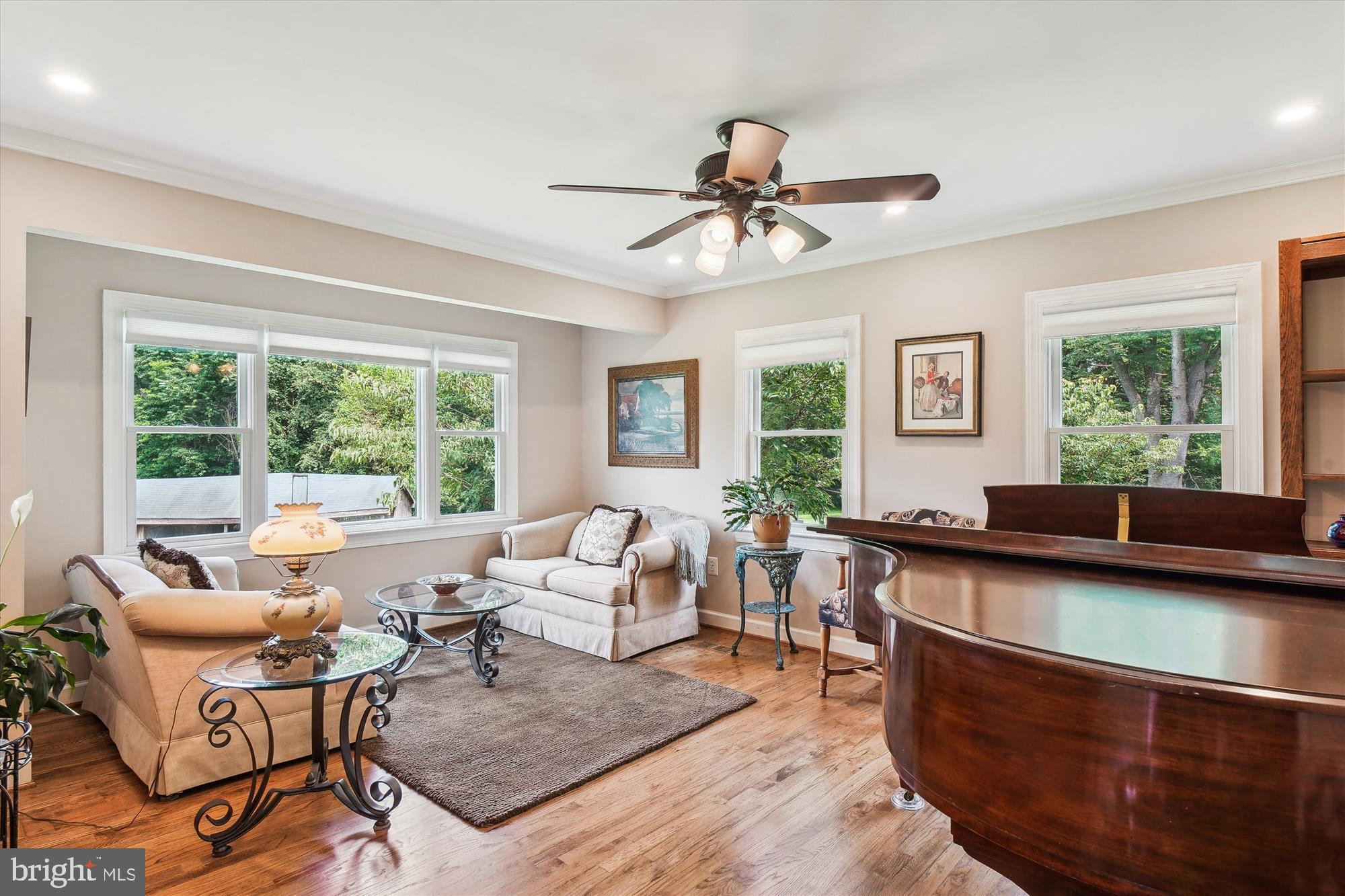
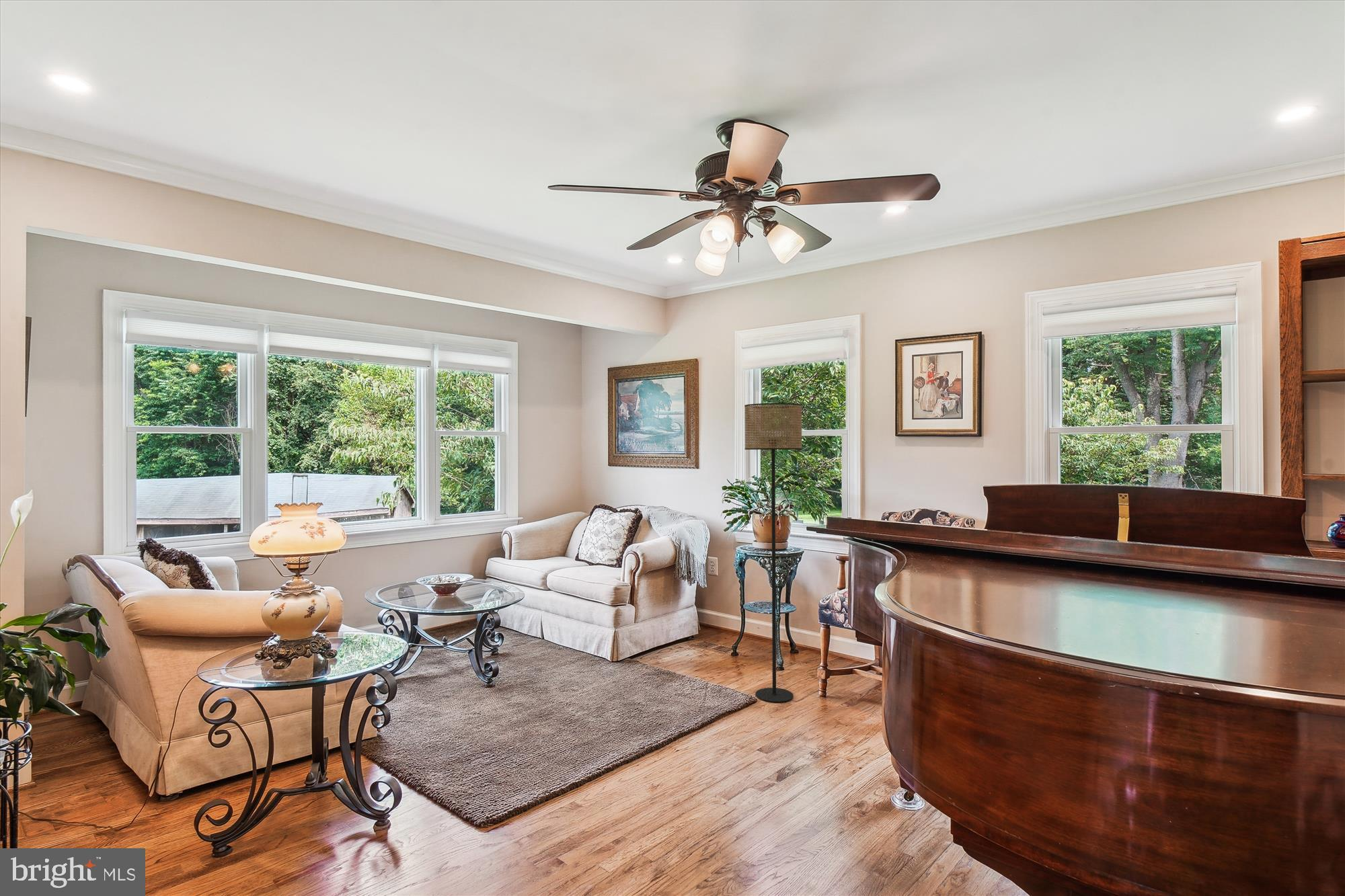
+ floor lamp (773, 550)
